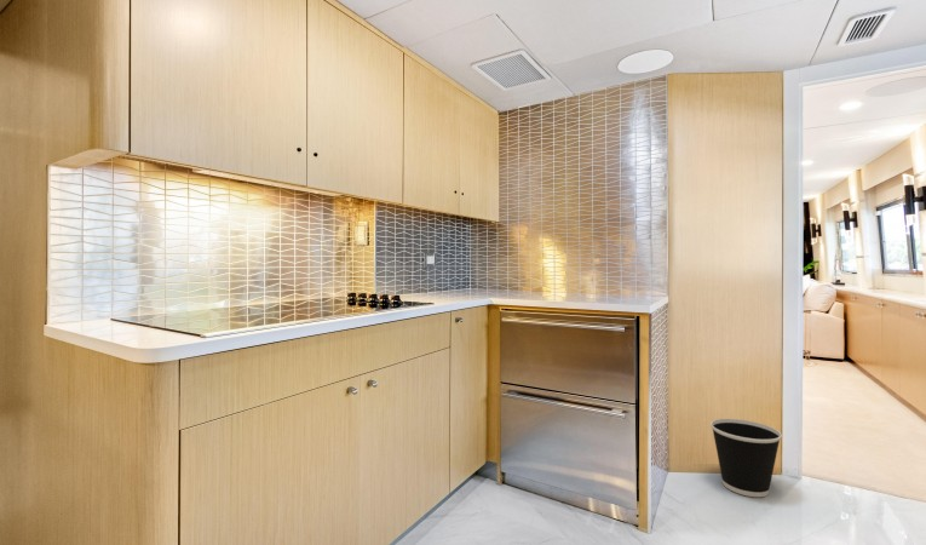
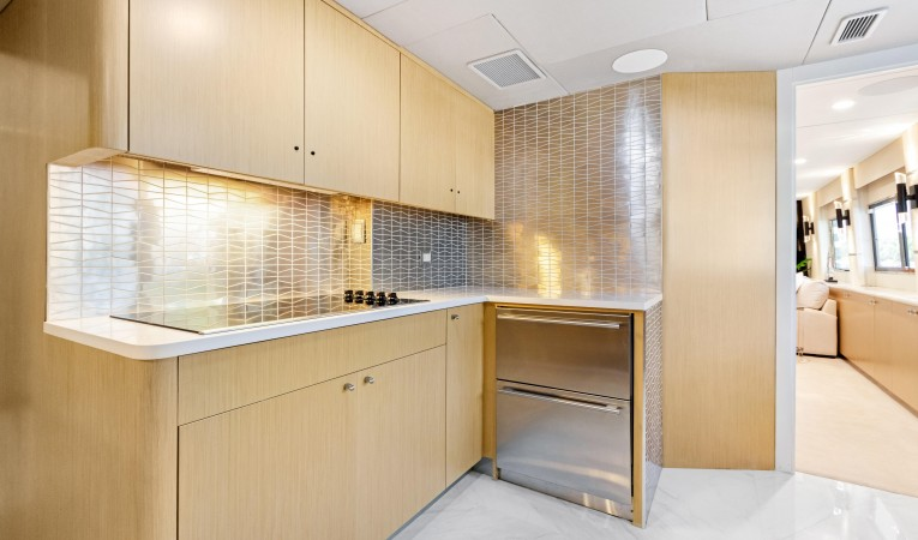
- wastebasket (744, 458)
